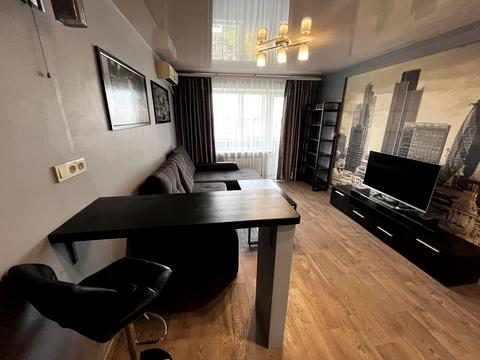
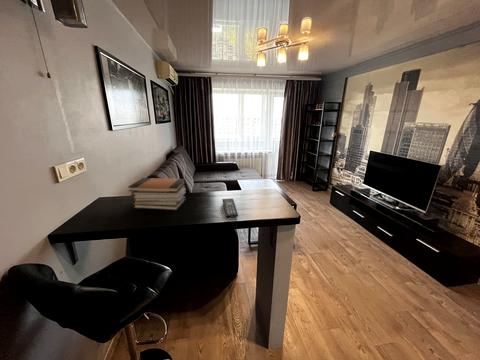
+ remote control (229, 206)
+ book stack (160, 193)
